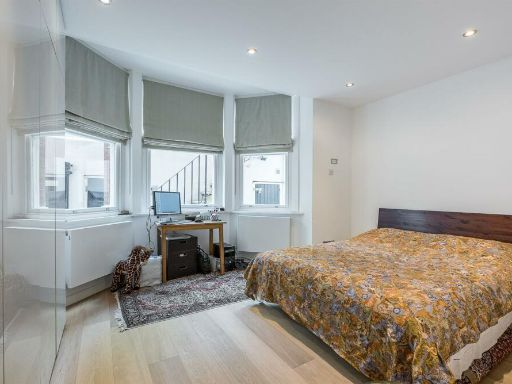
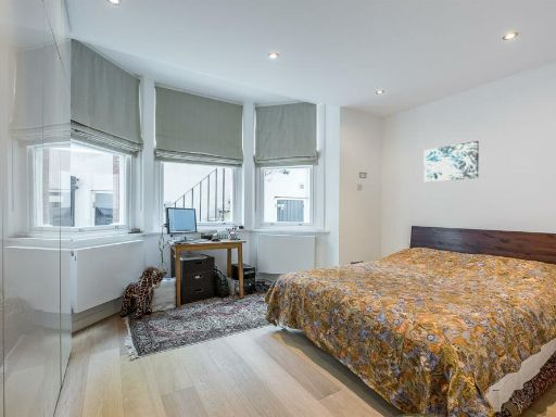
+ wall art (448, 163)
